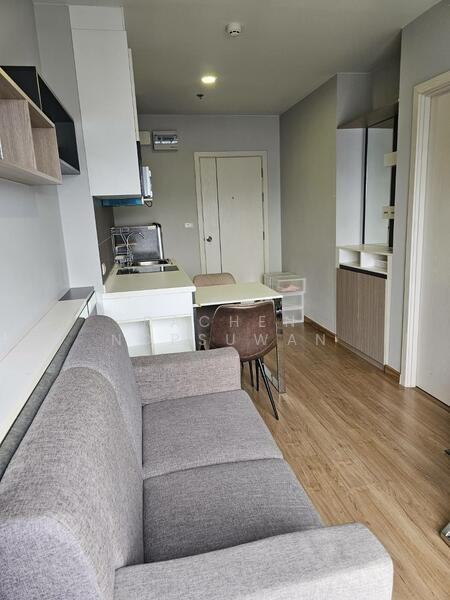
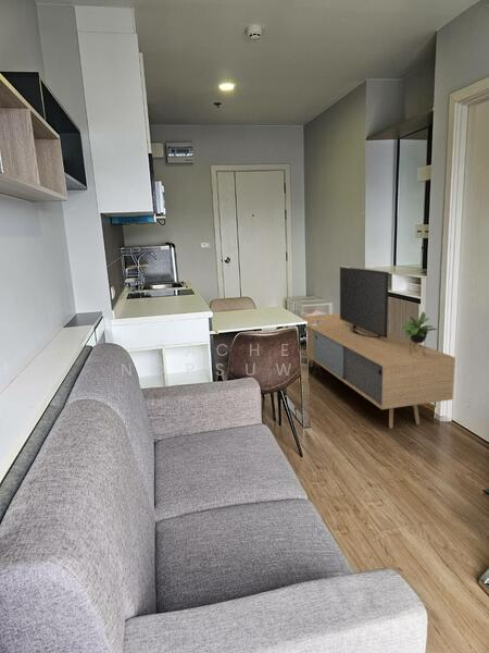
+ media console (356, 331)
